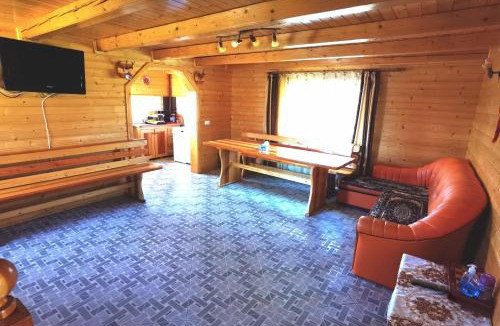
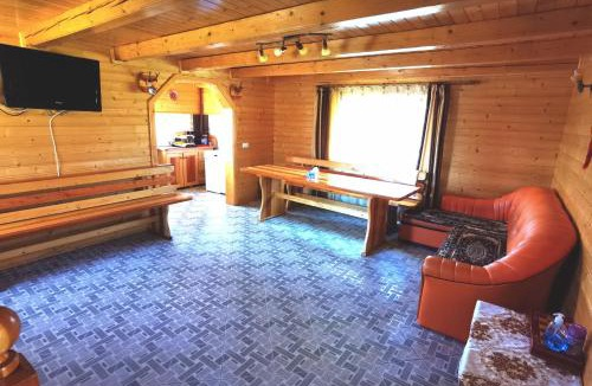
- remote control (429, 285)
